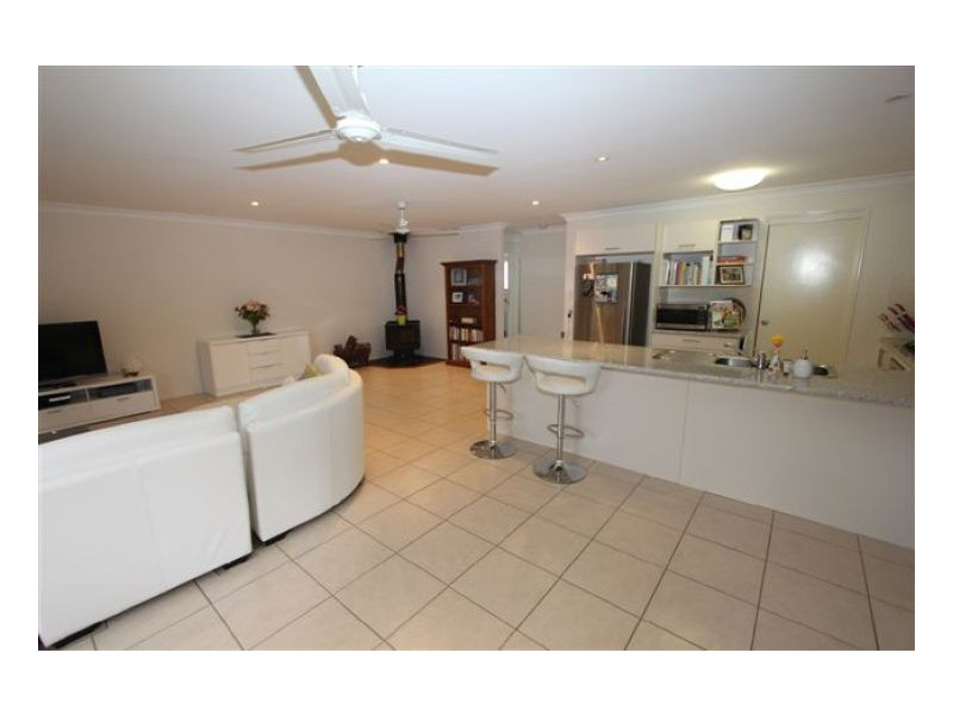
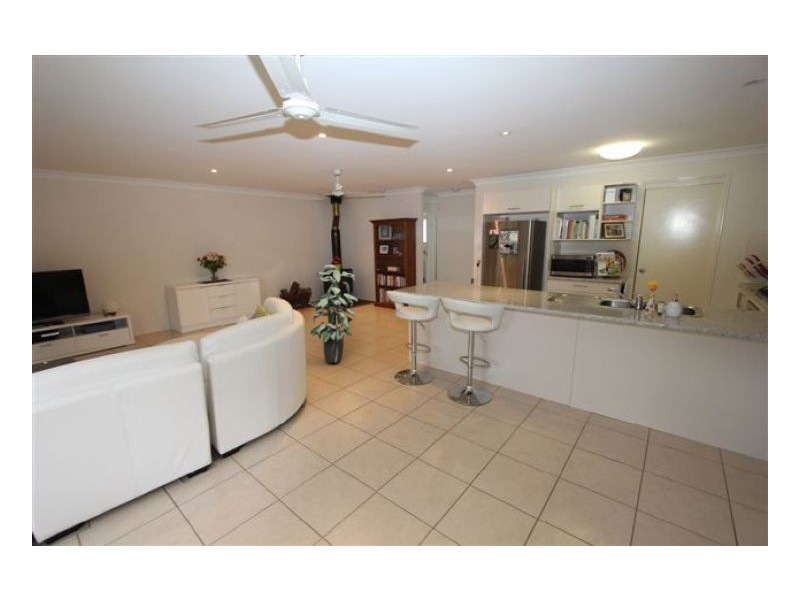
+ indoor plant (332, 313)
